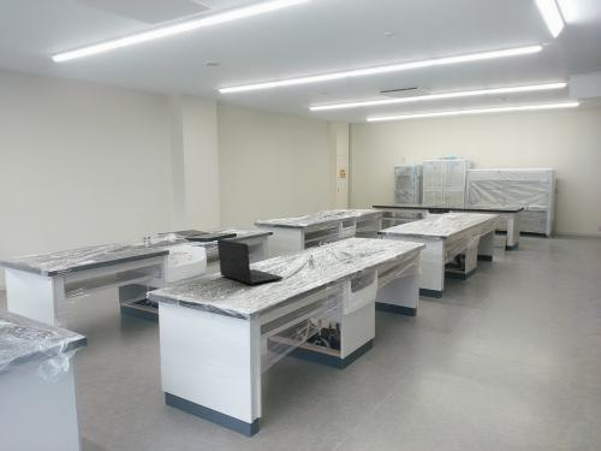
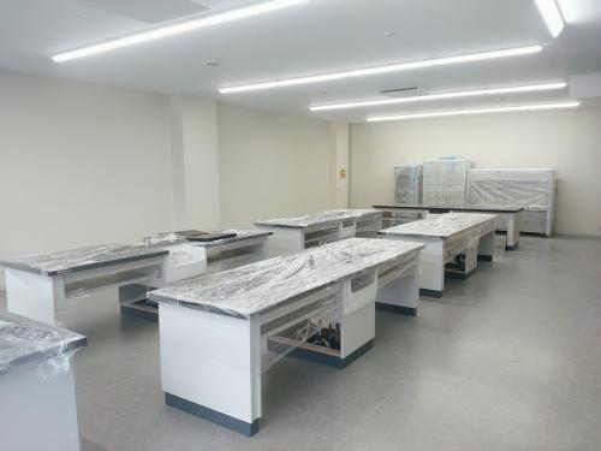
- laptop (248, 259)
